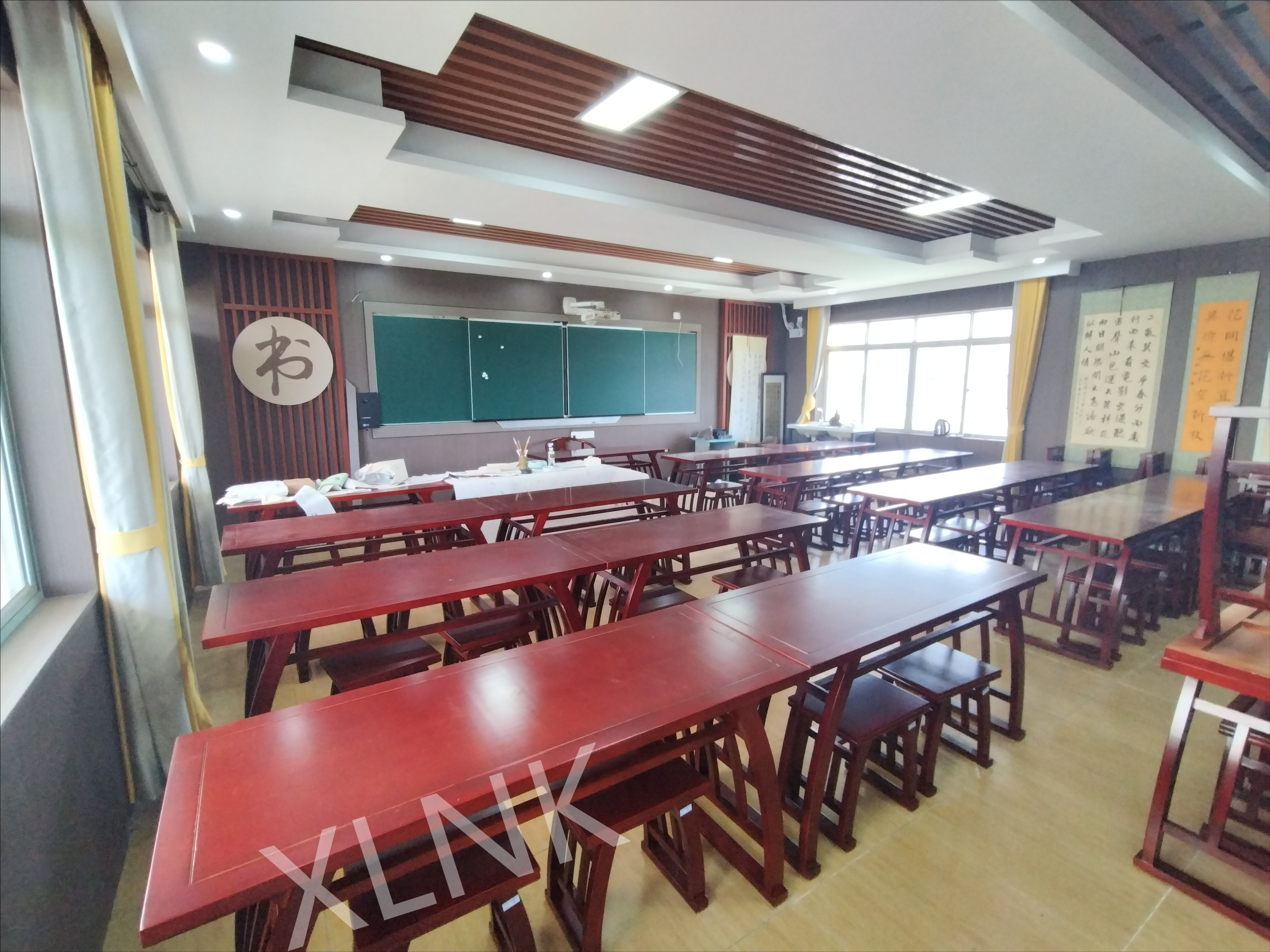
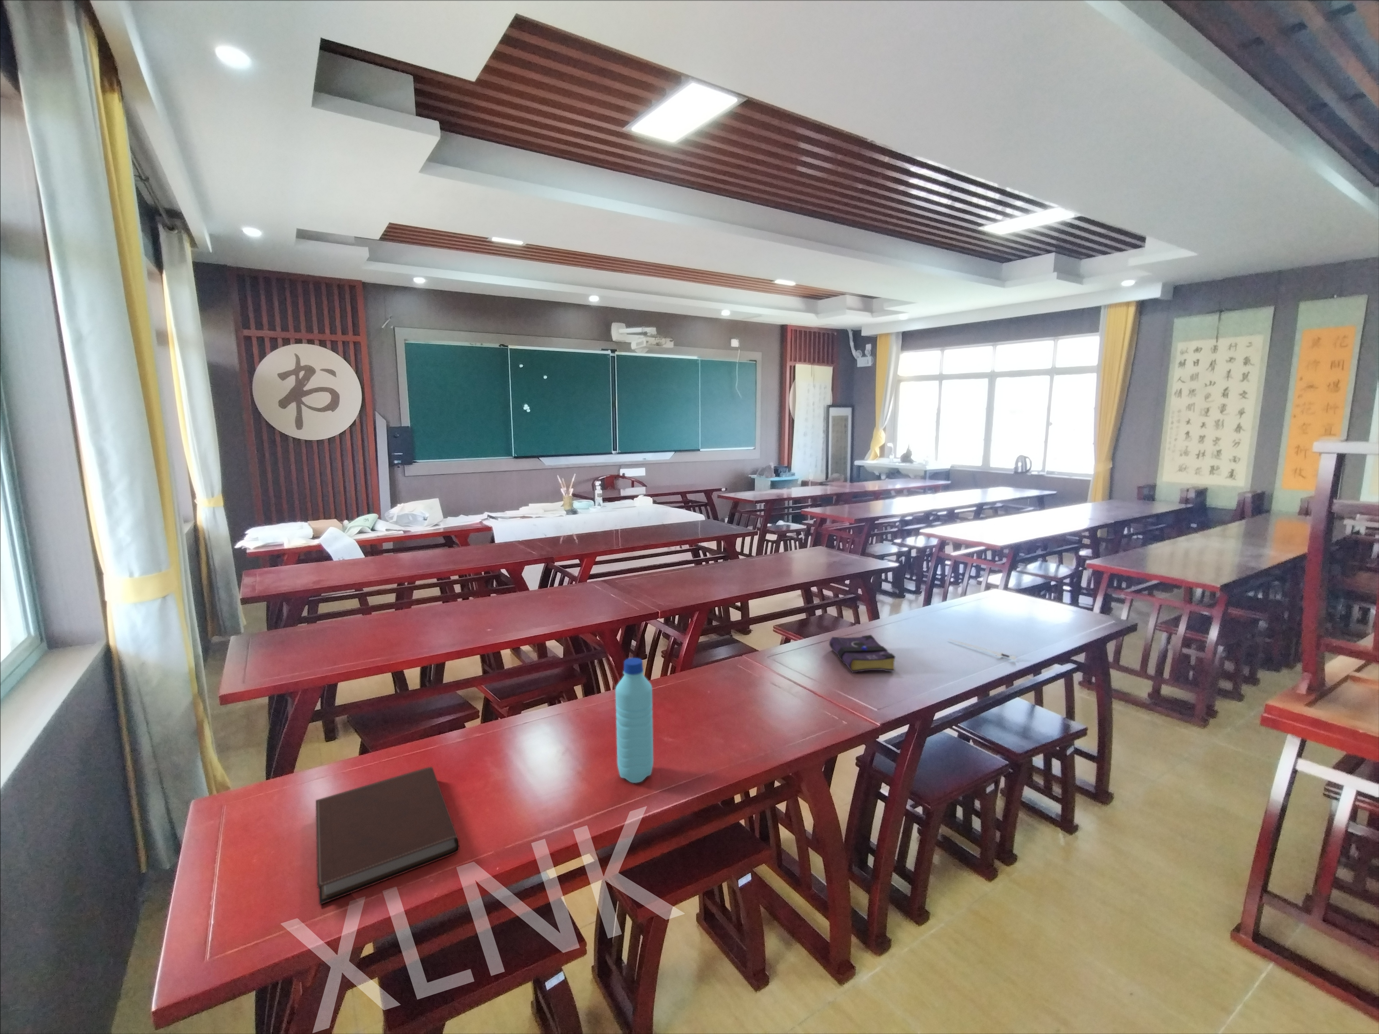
+ water bottle (634, 719)
+ book (860, 653)
+ notebook (384, 824)
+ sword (979, 648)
